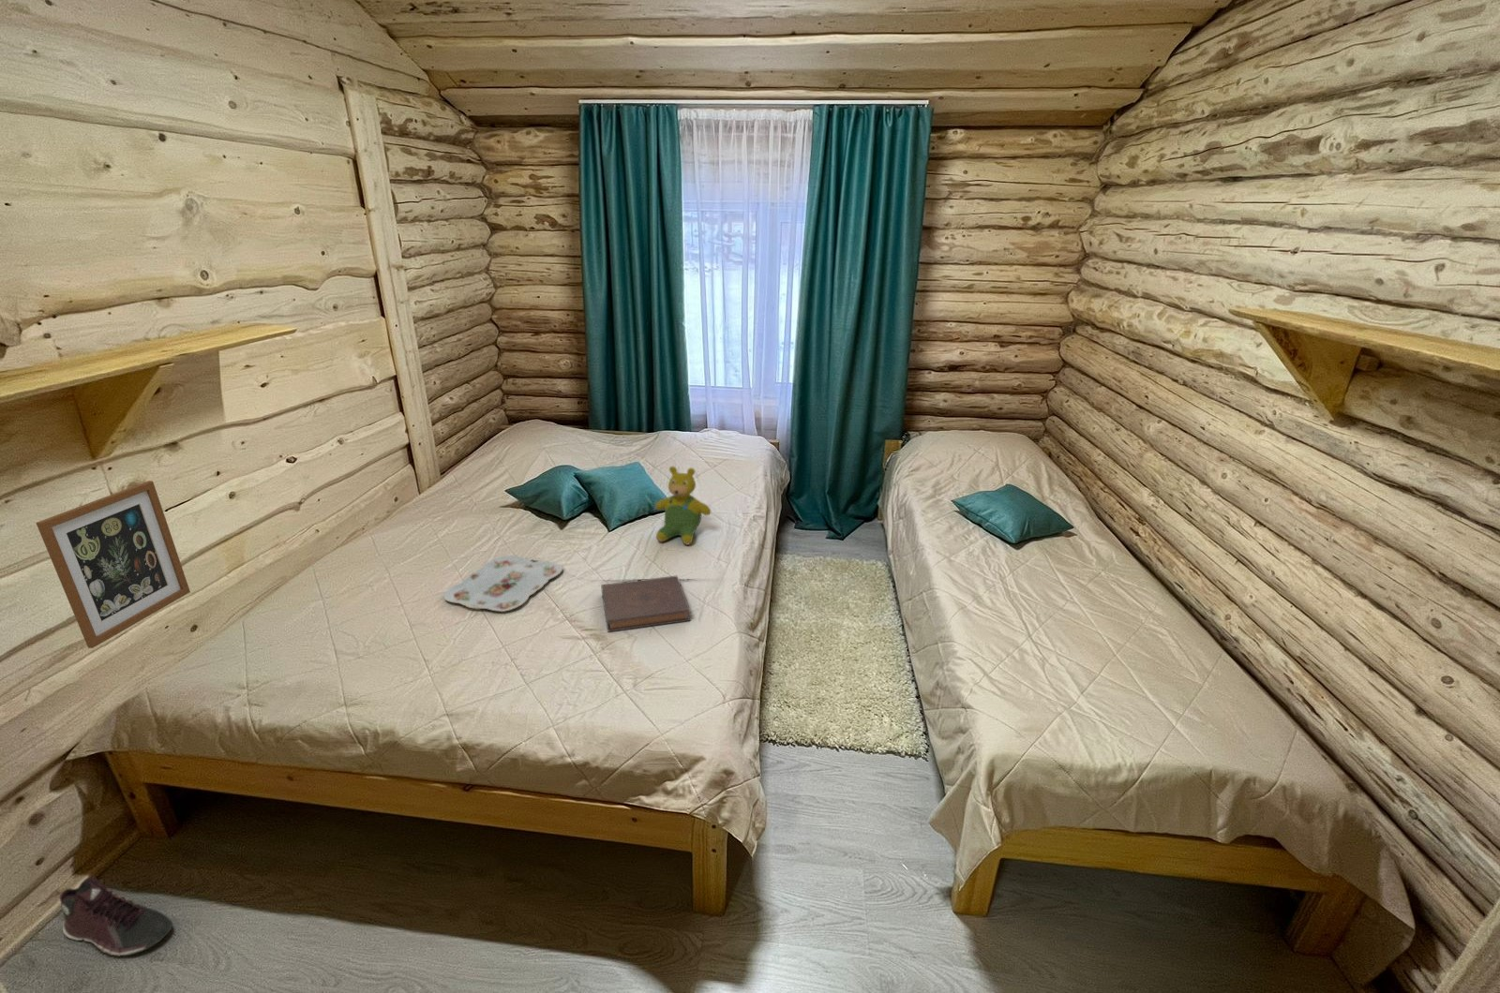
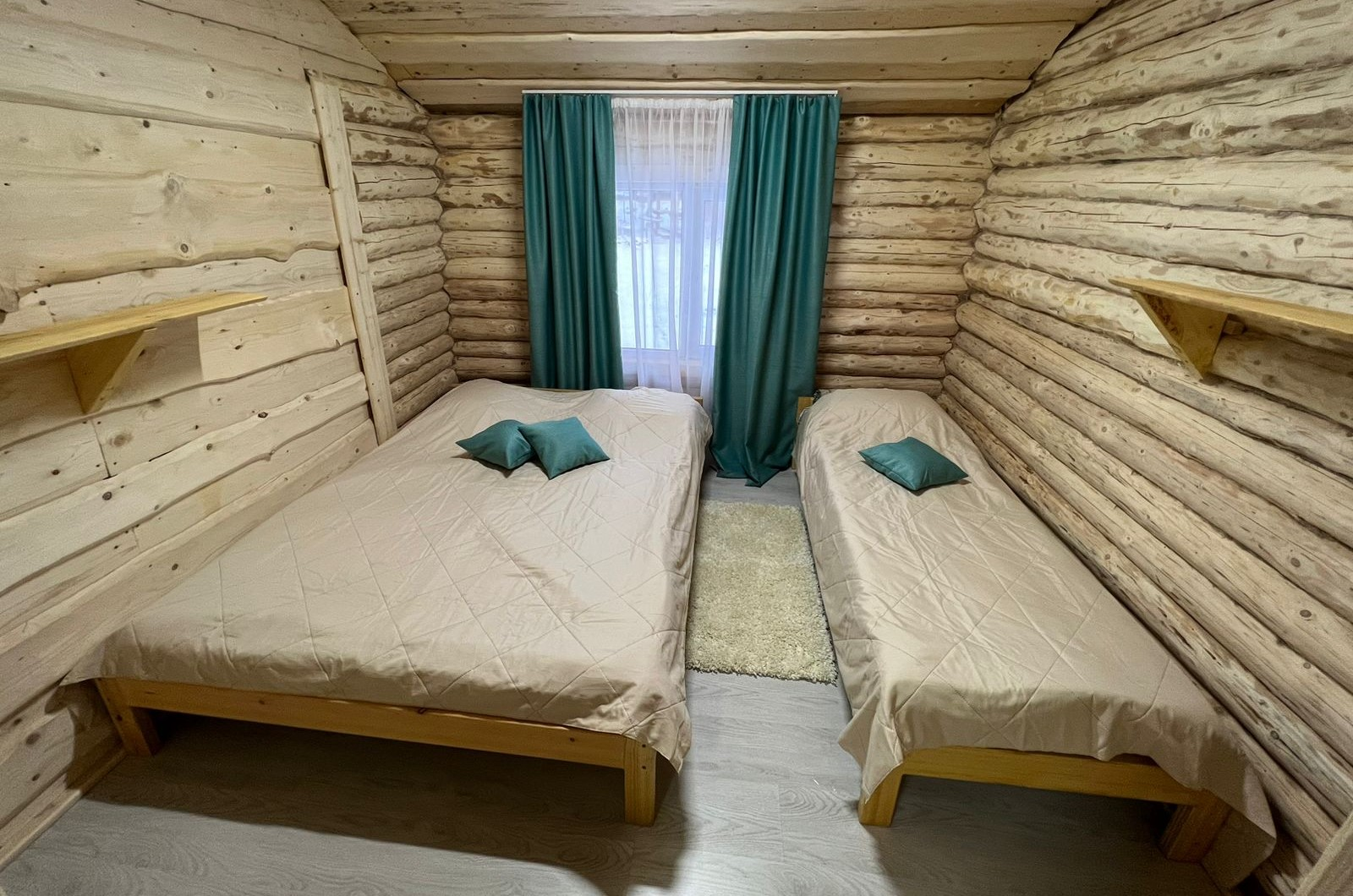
- serving tray (506, 582)
- teddy bear (678, 503)
- wall art (121, 561)
- book (644, 601)
- sneaker (106, 911)
